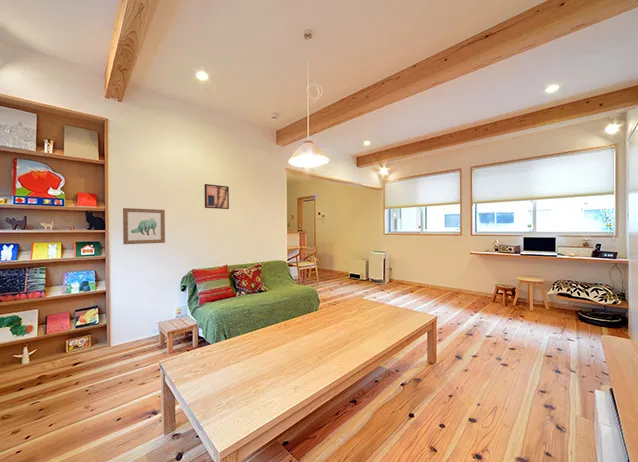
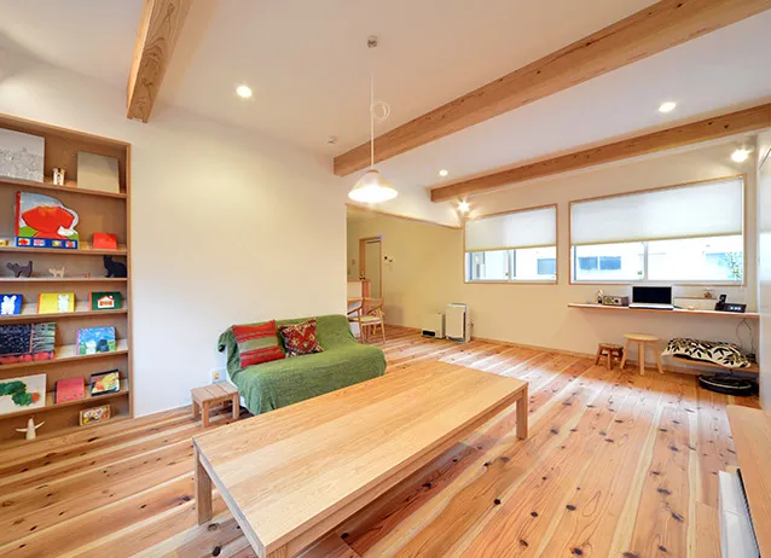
- wall art (144, 226)
- wall art (217, 196)
